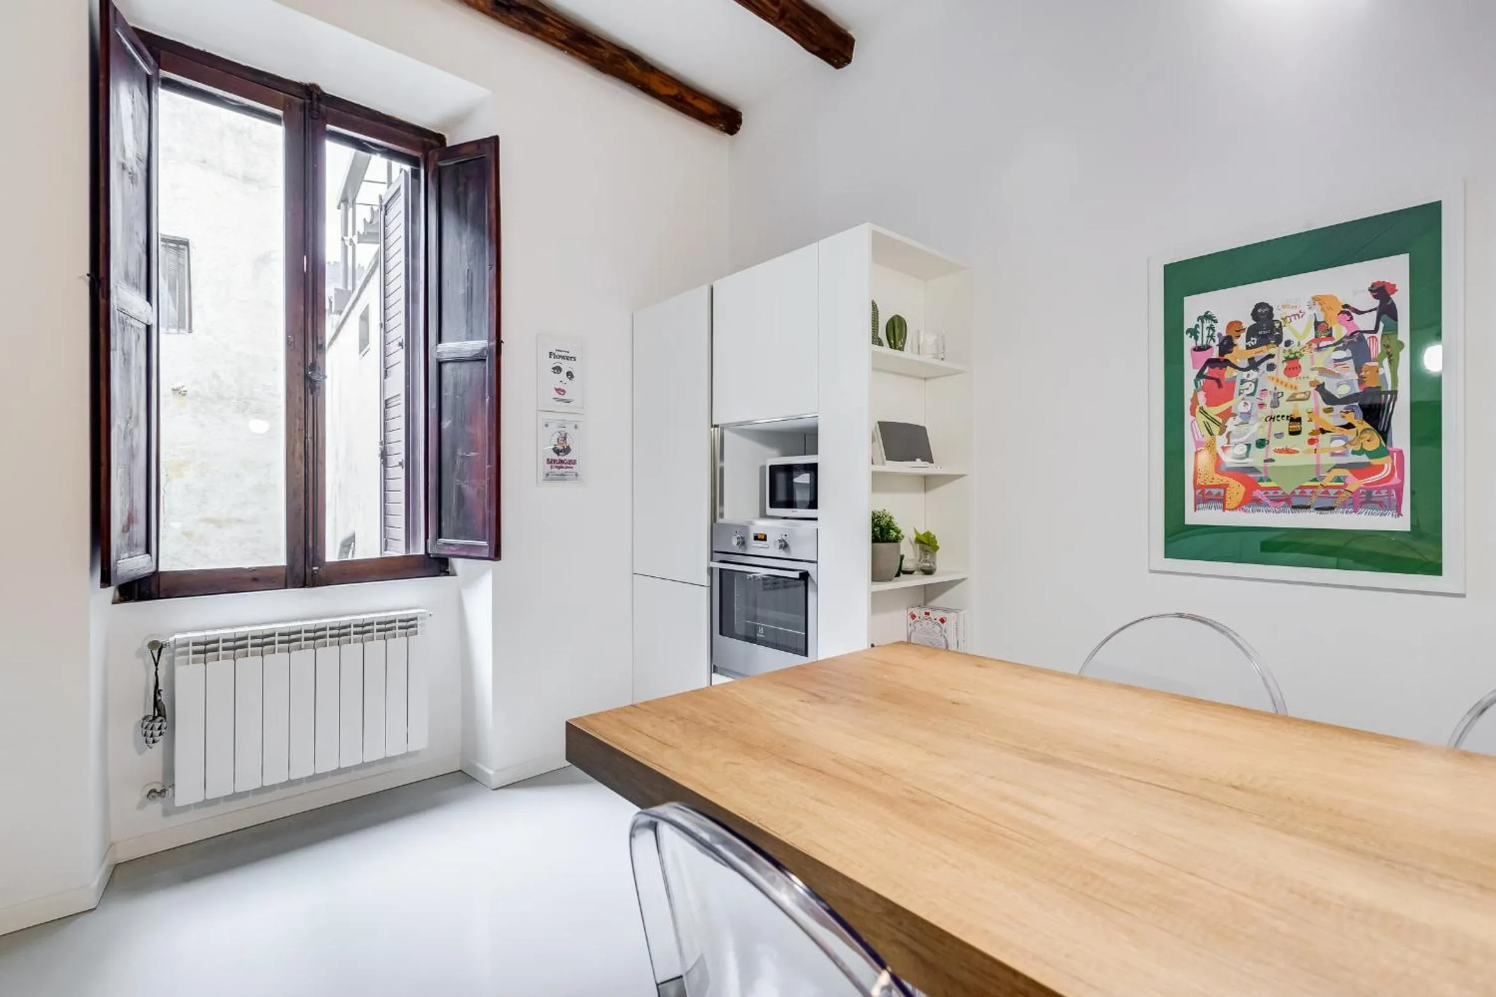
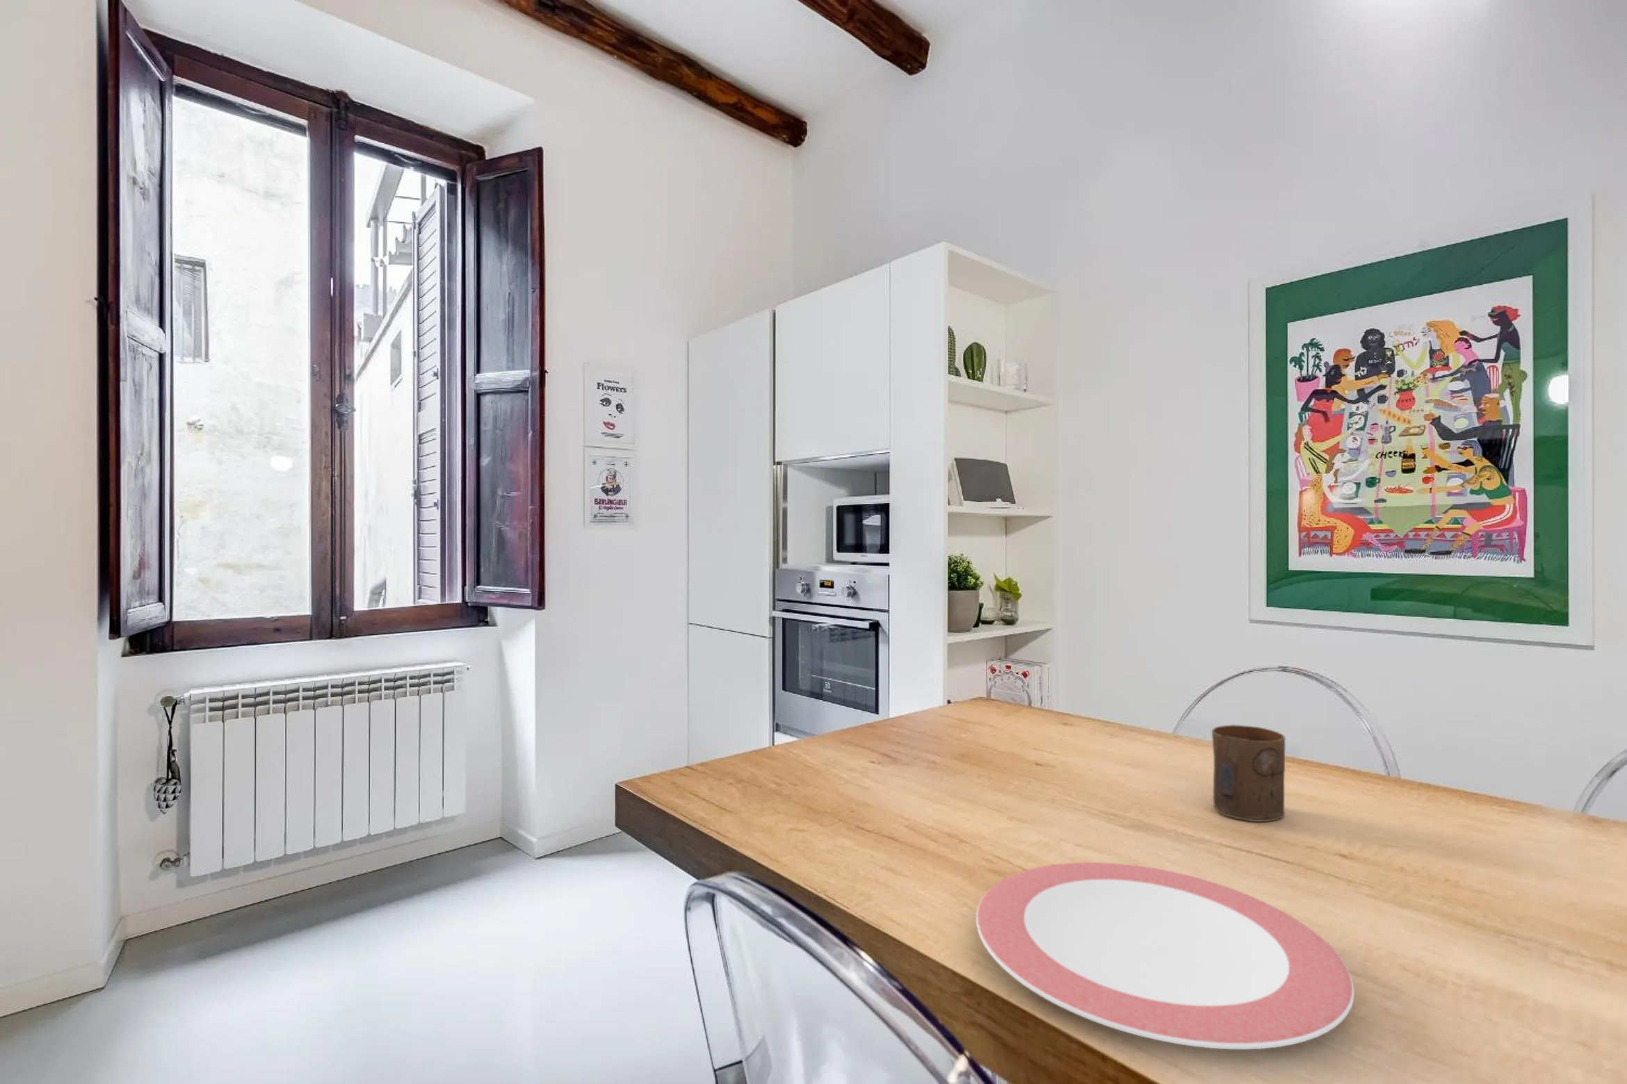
+ plate (1148, 945)
+ cup (1246, 772)
